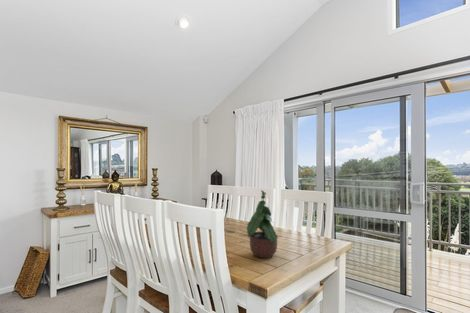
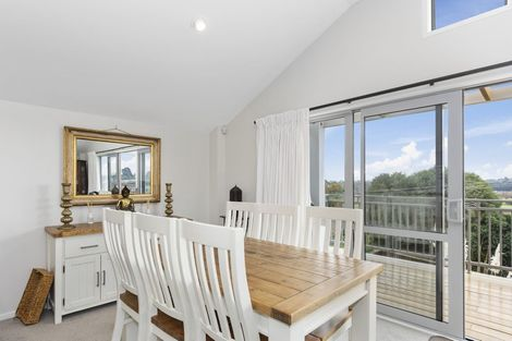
- potted plant (261, 222)
